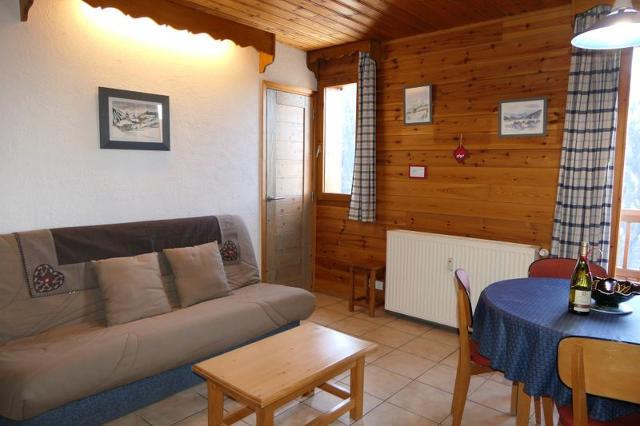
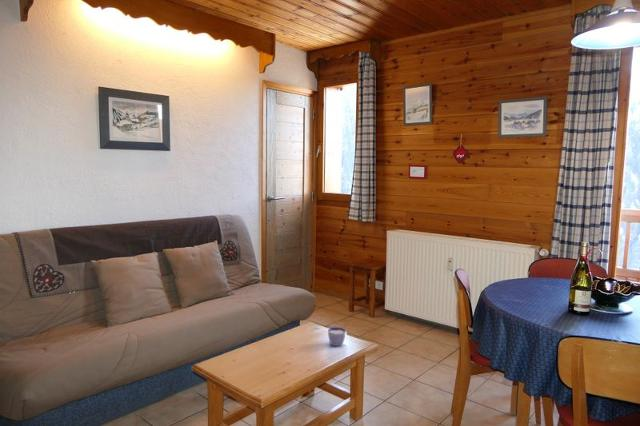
+ cup (338, 336)
